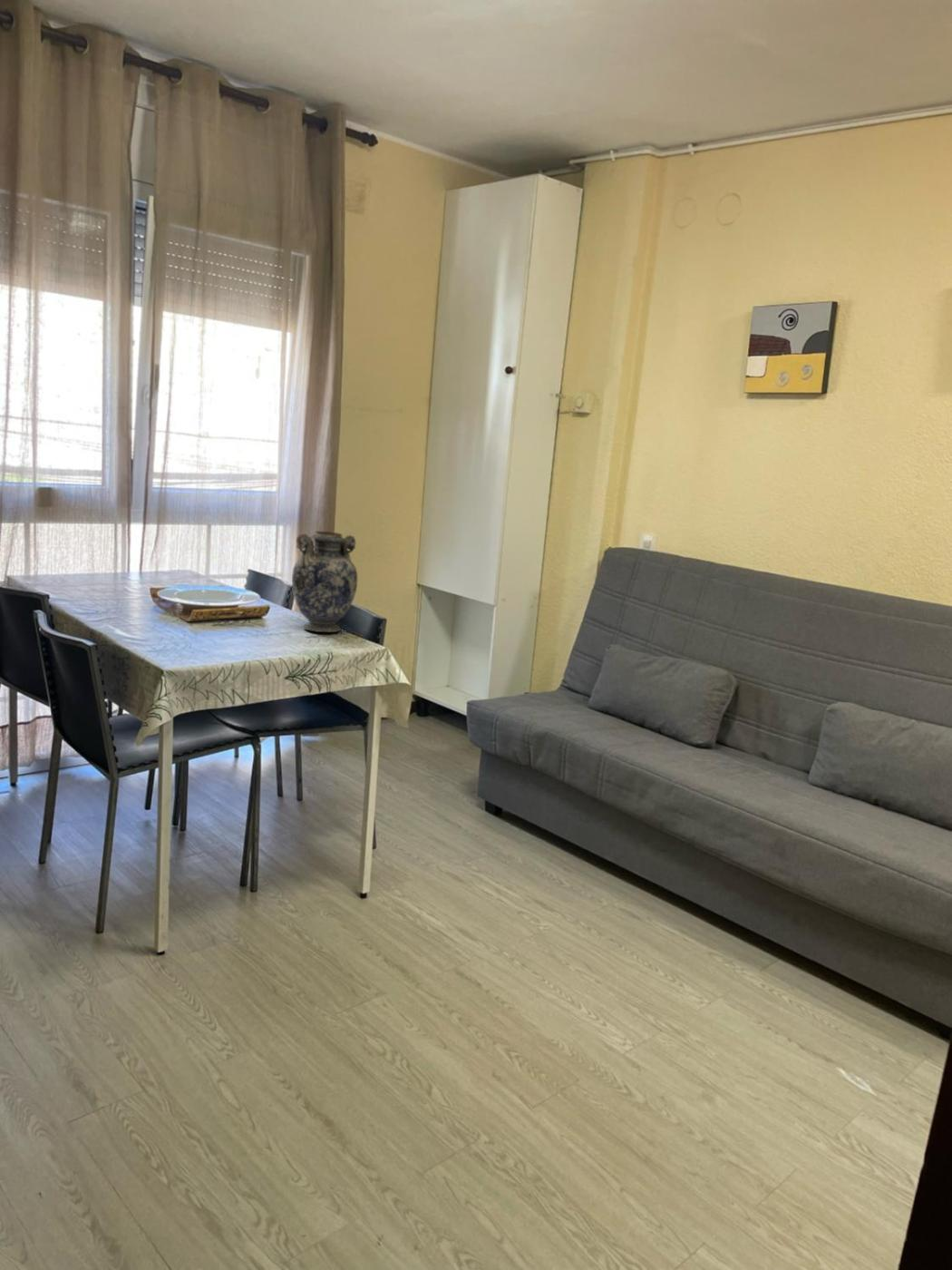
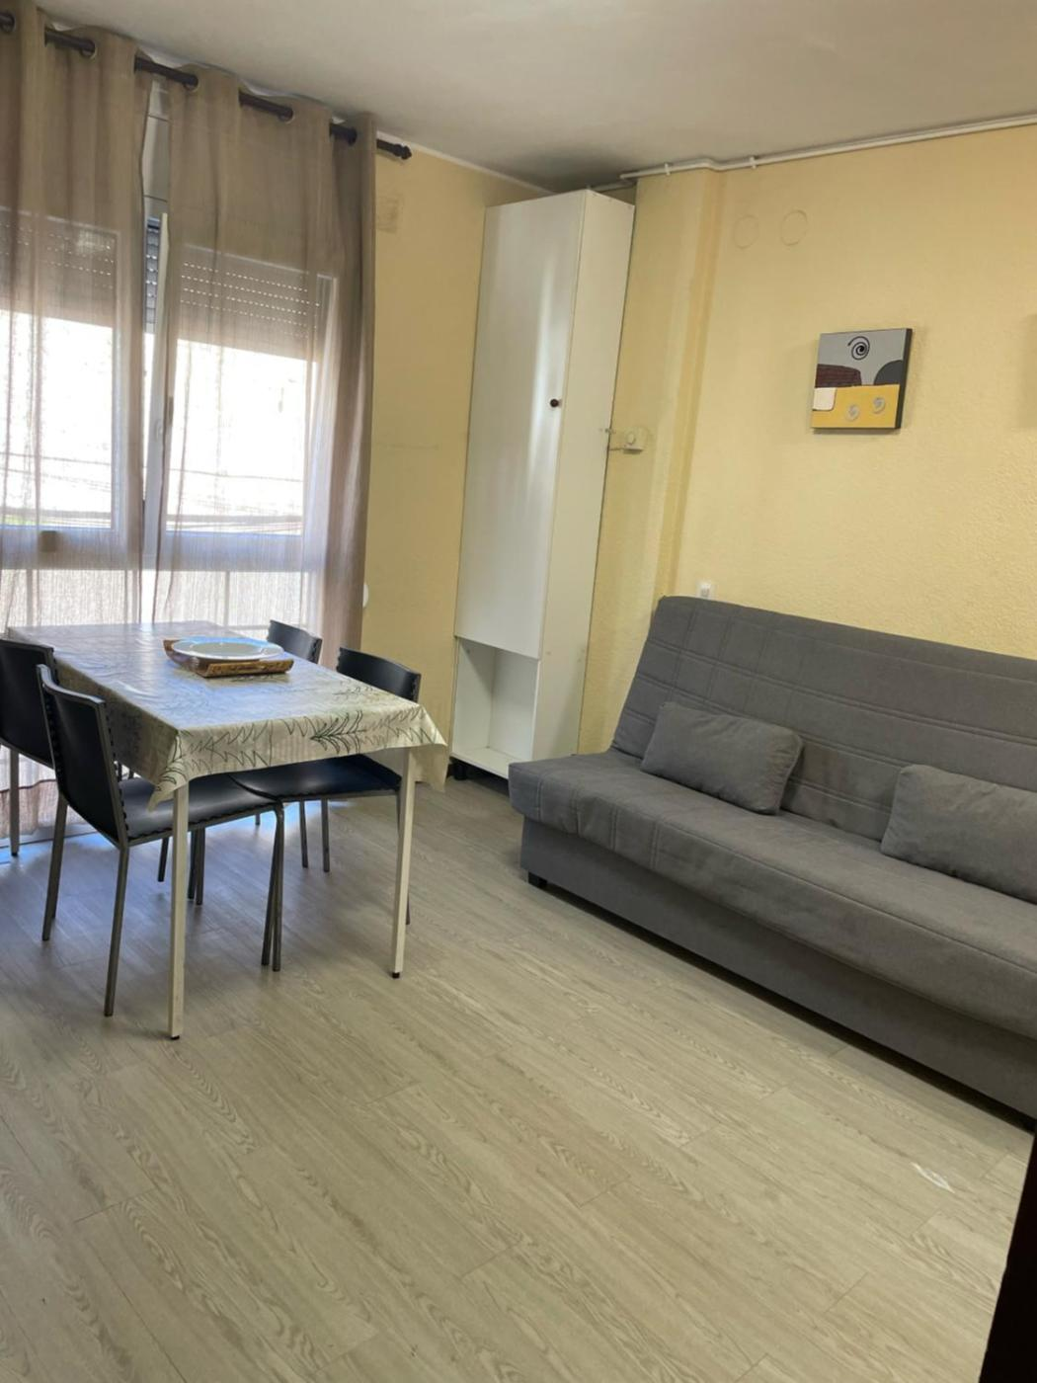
- decorative vase (325, 581)
